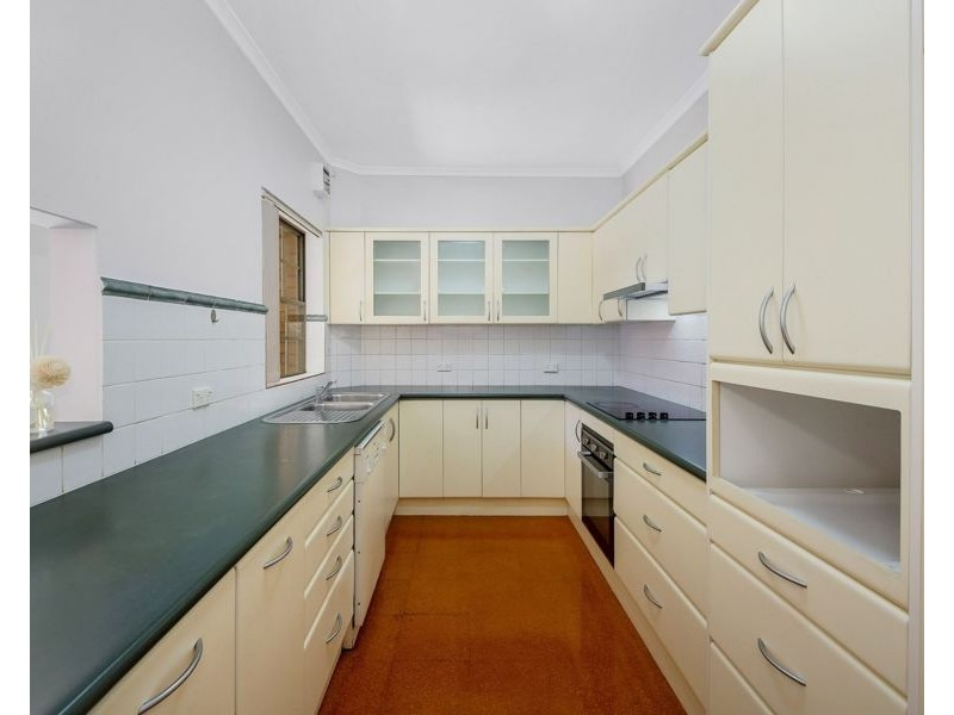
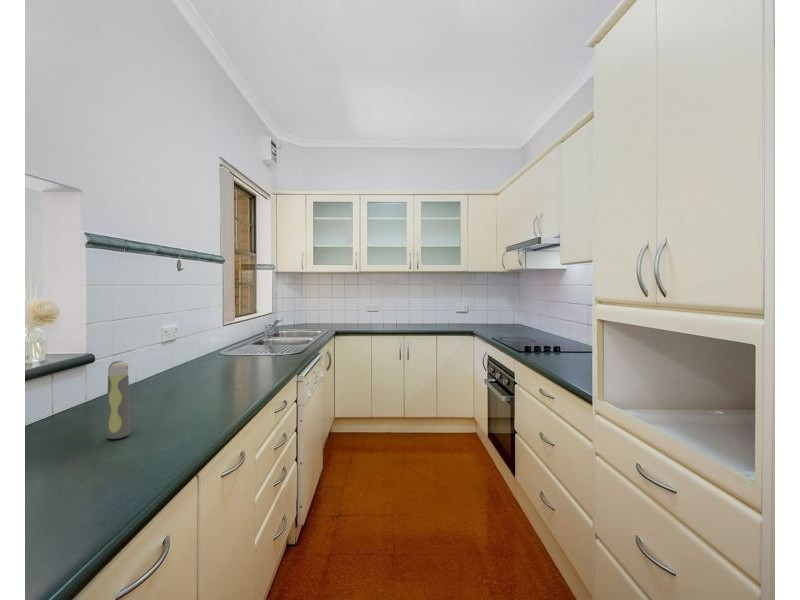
+ spray bottle (118, 398)
